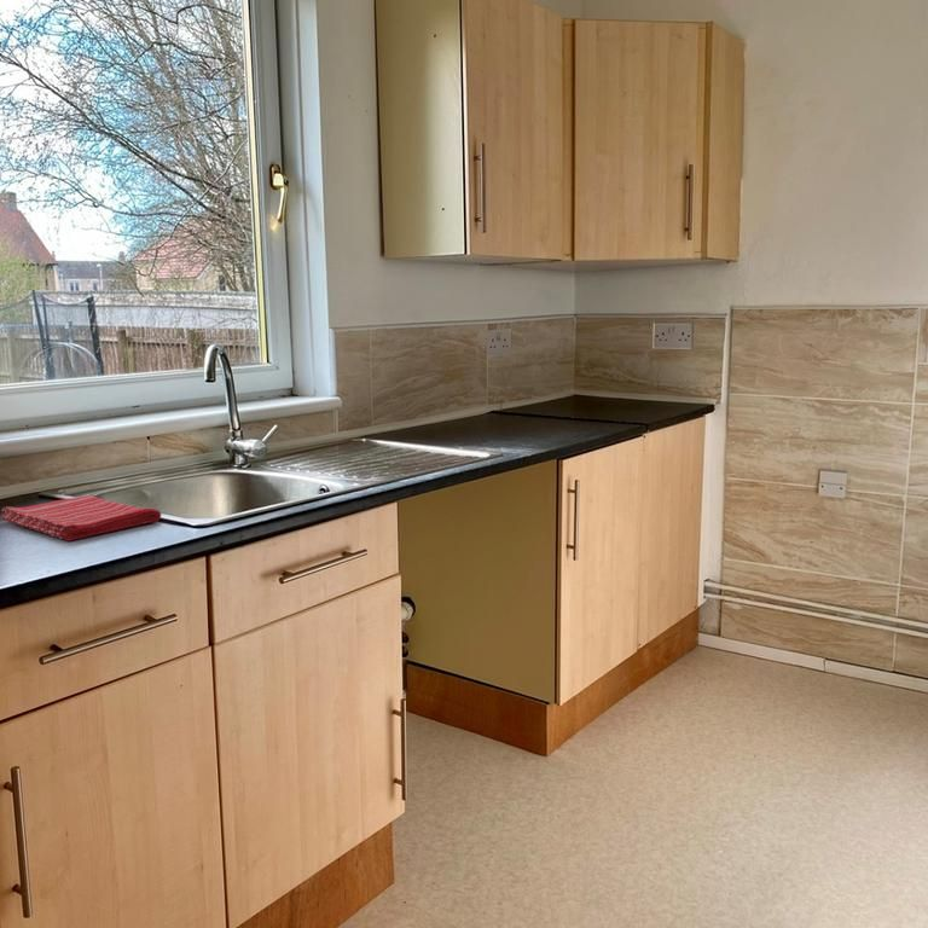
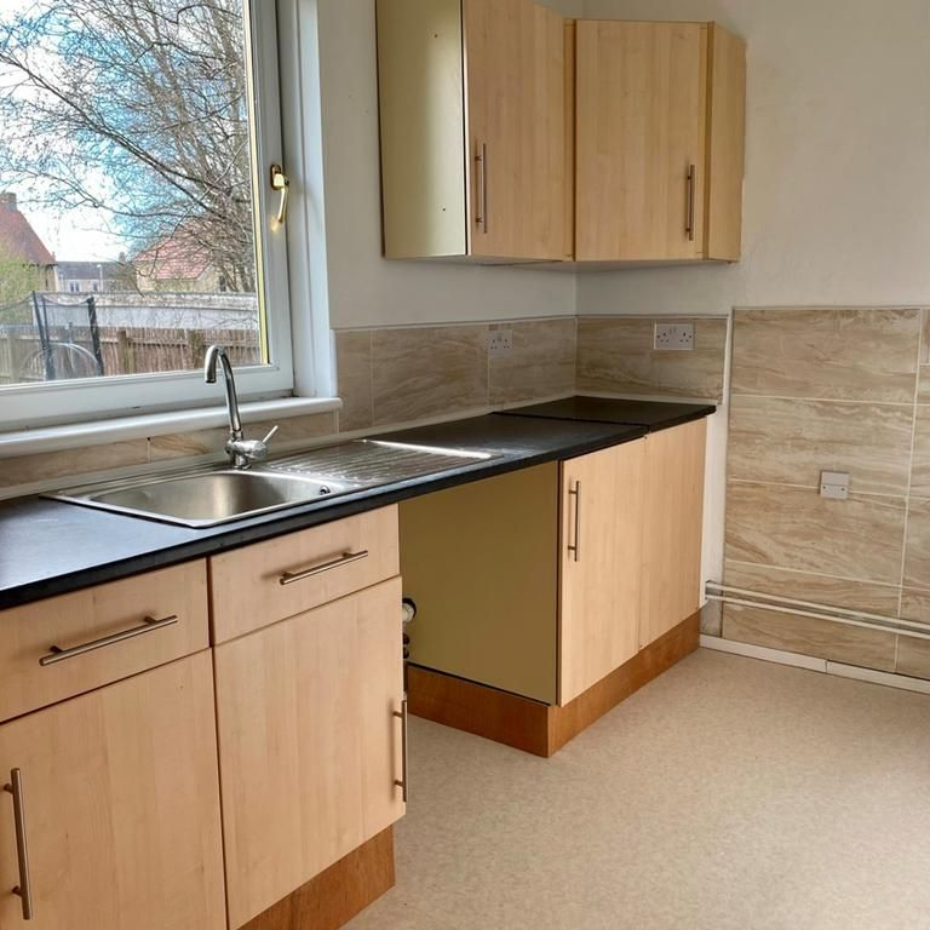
- dish towel (80, 514)
